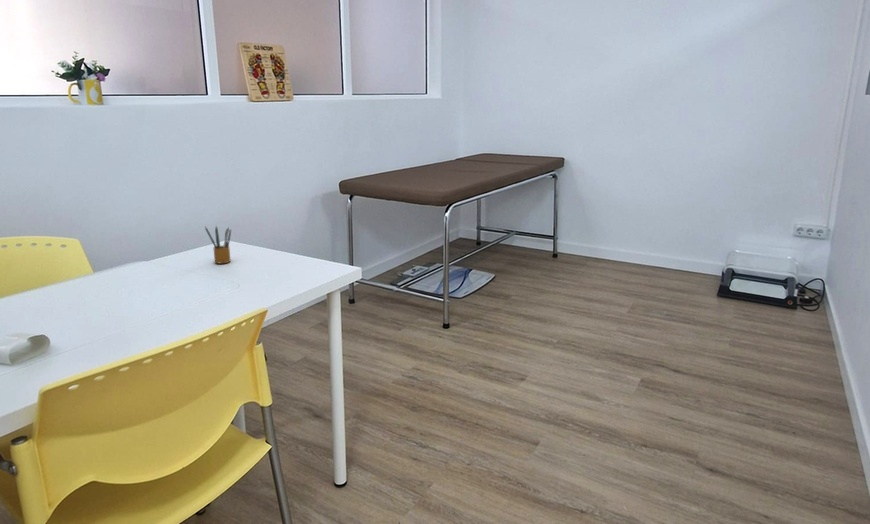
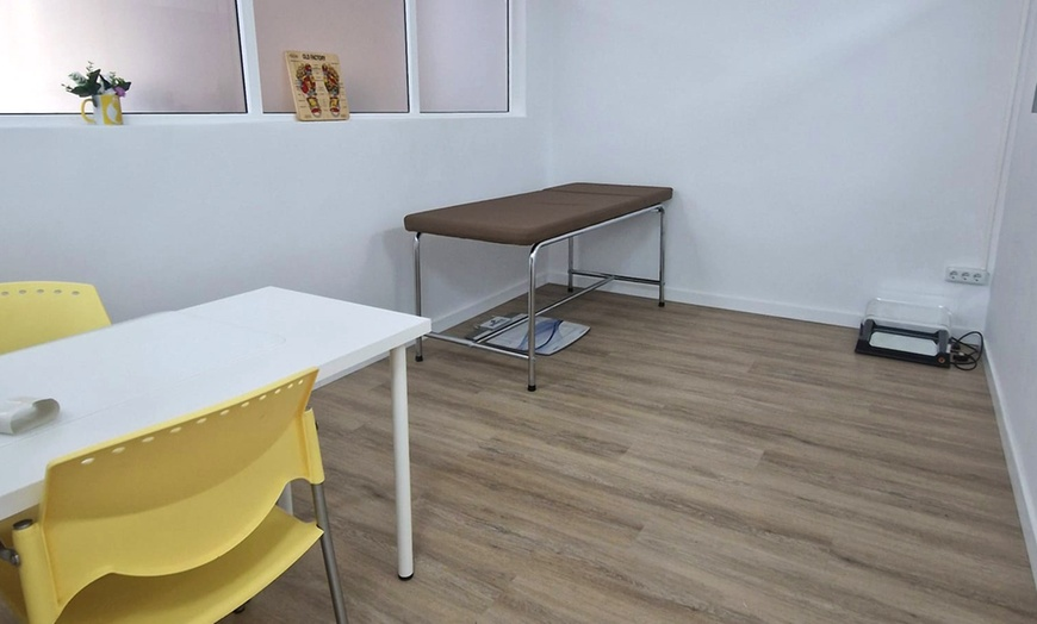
- pencil box (219, 243)
